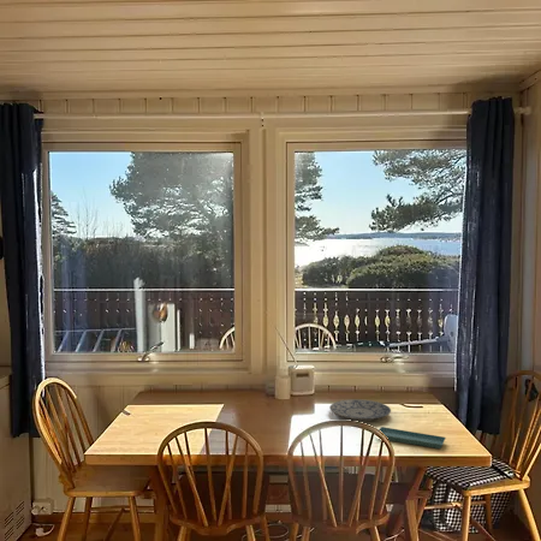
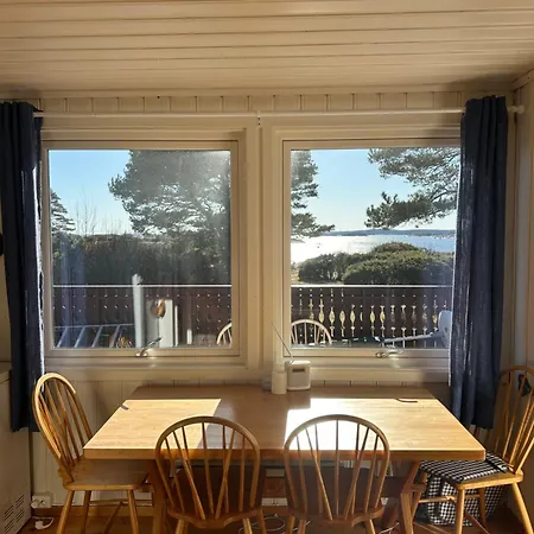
- saucer (410, 438)
- plate (359, 411)
